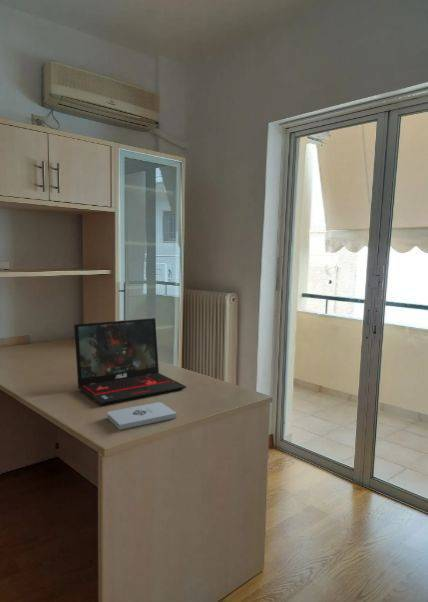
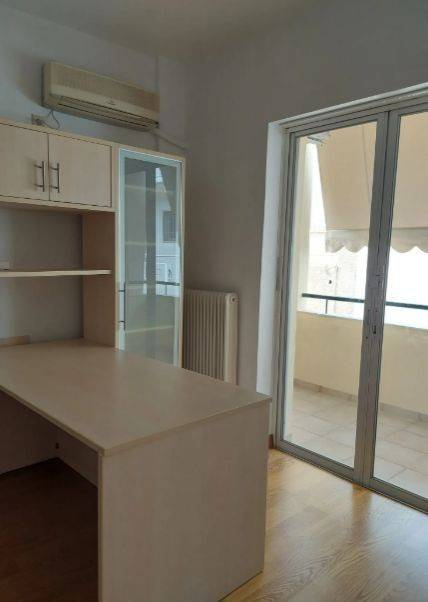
- notepad (141, 414)
- laptop (130, 357)
